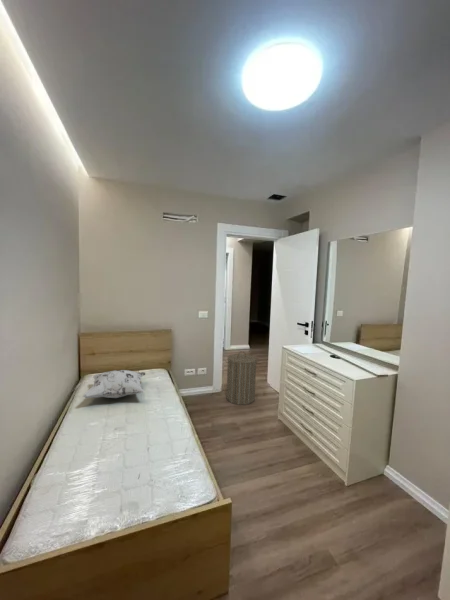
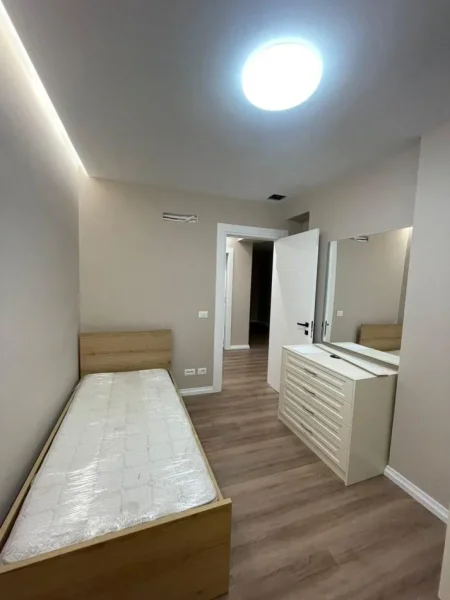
- laundry hamper (241, 375)
- decorative pillow (117, 383)
